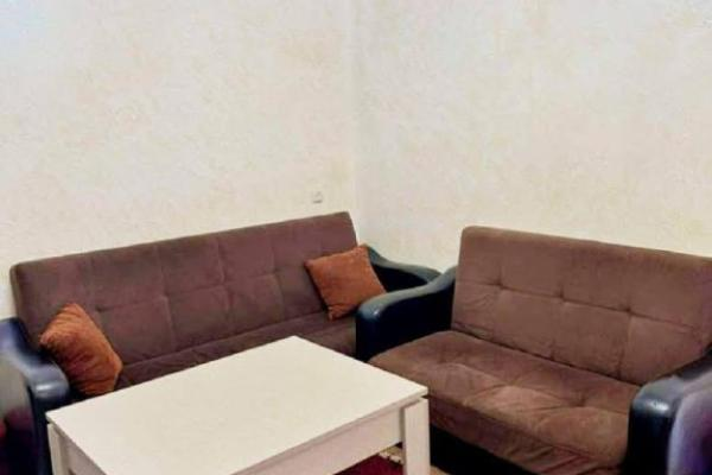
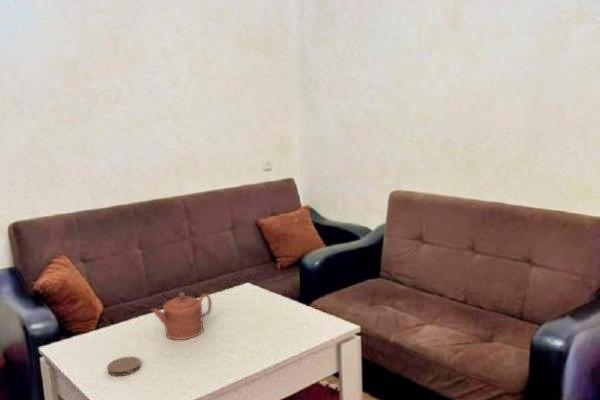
+ teapot (182, 312)
+ coaster (124, 366)
